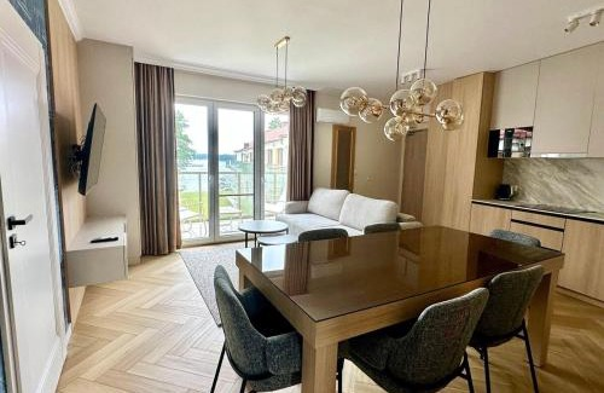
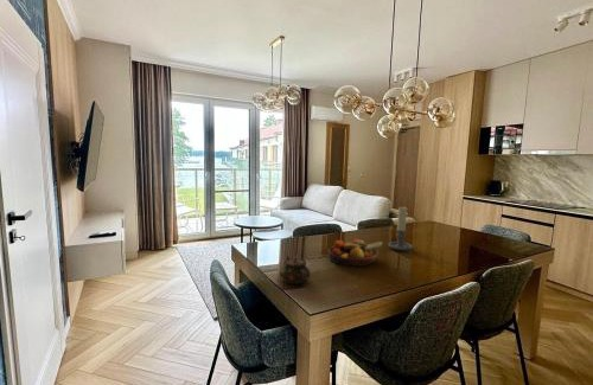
+ candle holder (402, 227)
+ teapot (294, 268)
+ fruit bowl (352, 249)
